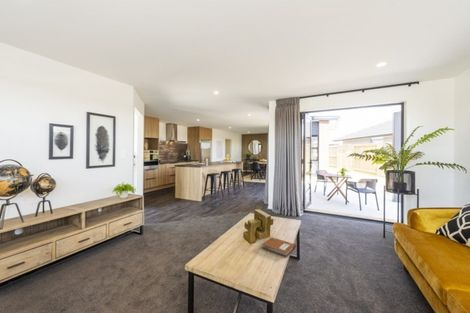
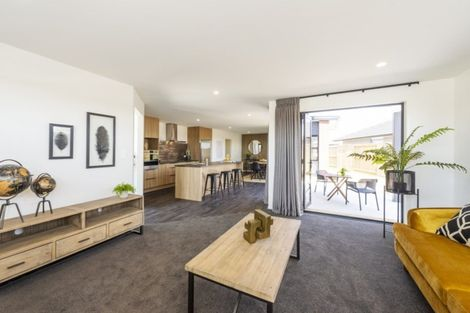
- notebook (279, 246)
